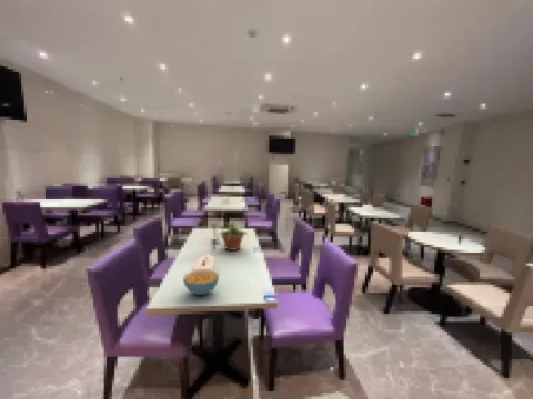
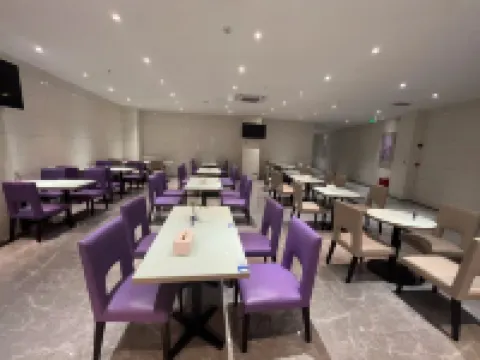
- potted plant (231, 234)
- cereal bowl (201, 284)
